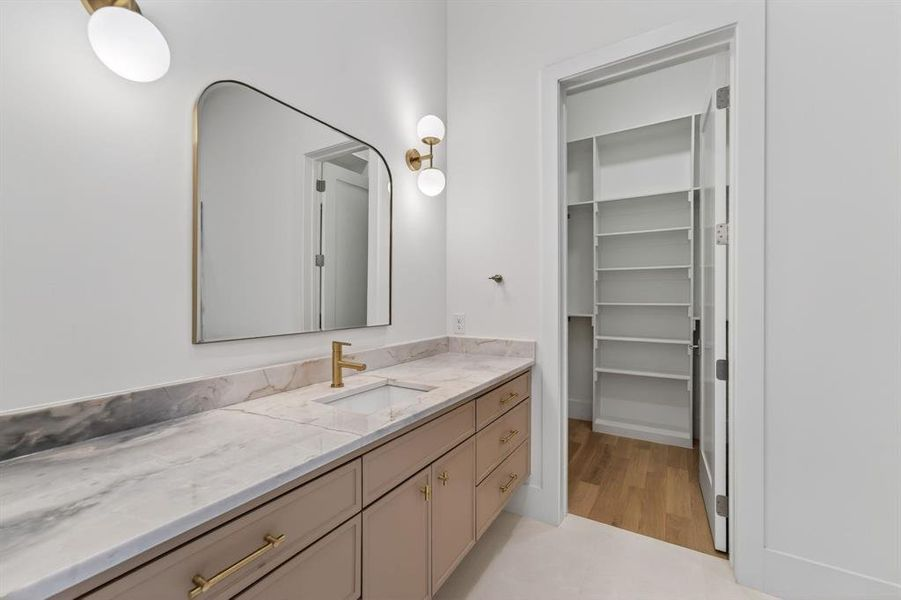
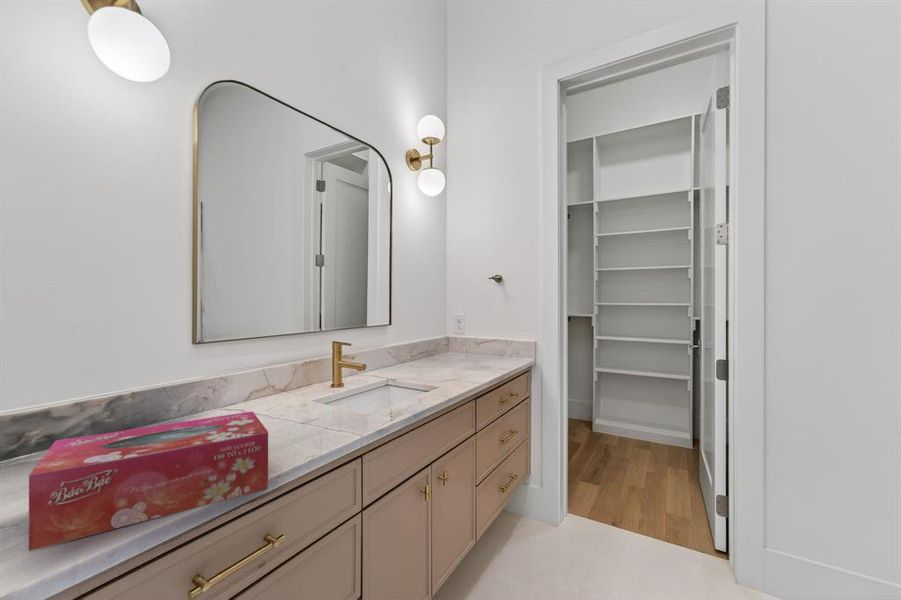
+ tissue box (165, 465)
